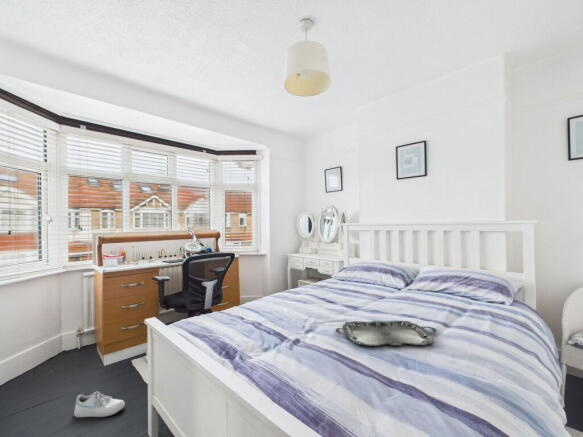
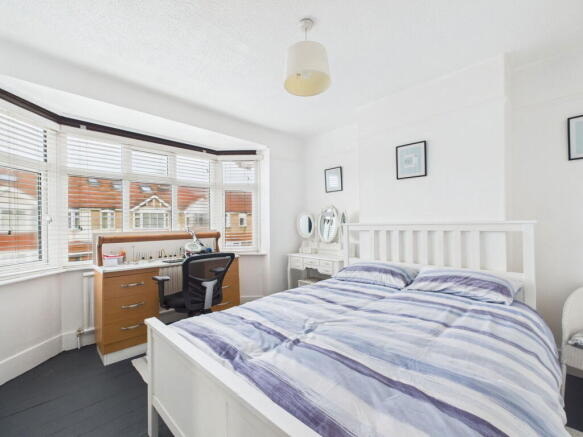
- serving tray (385, 331)
- shoe (100, 402)
